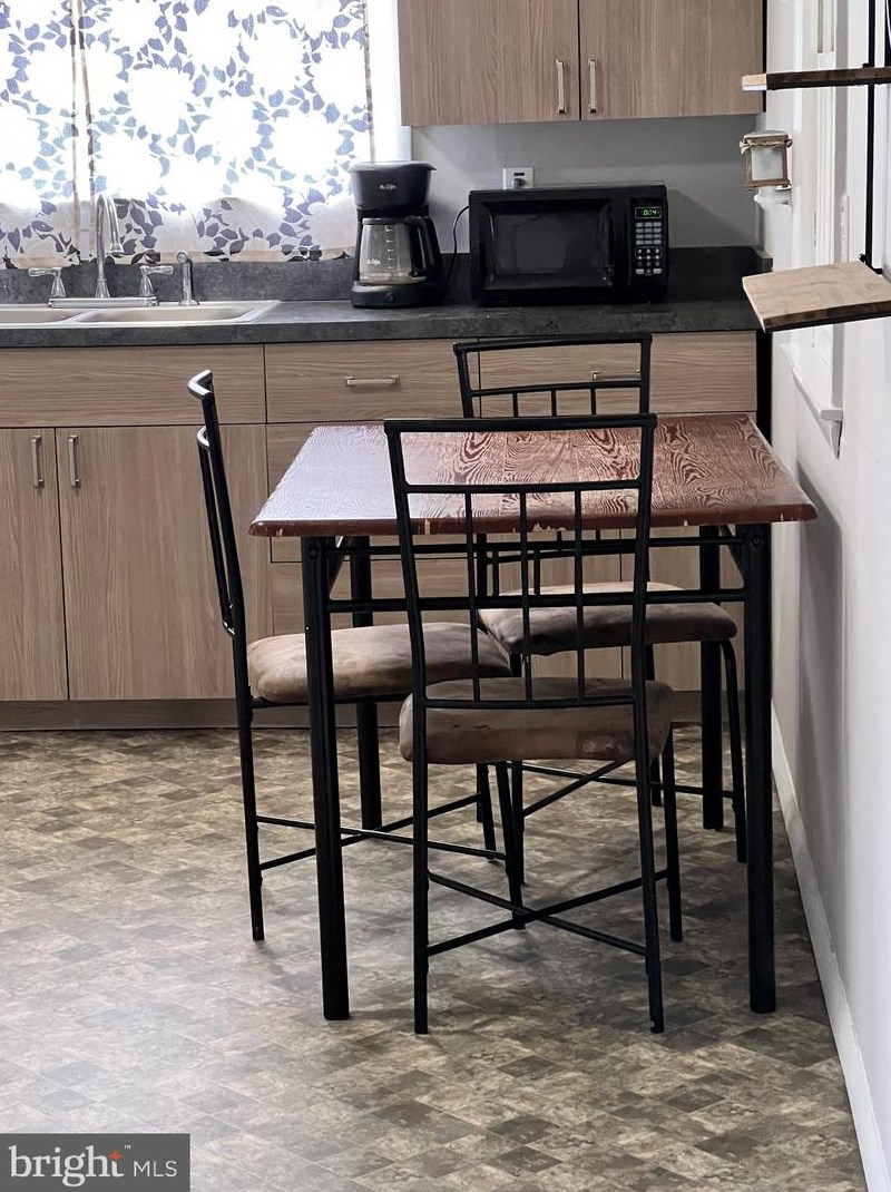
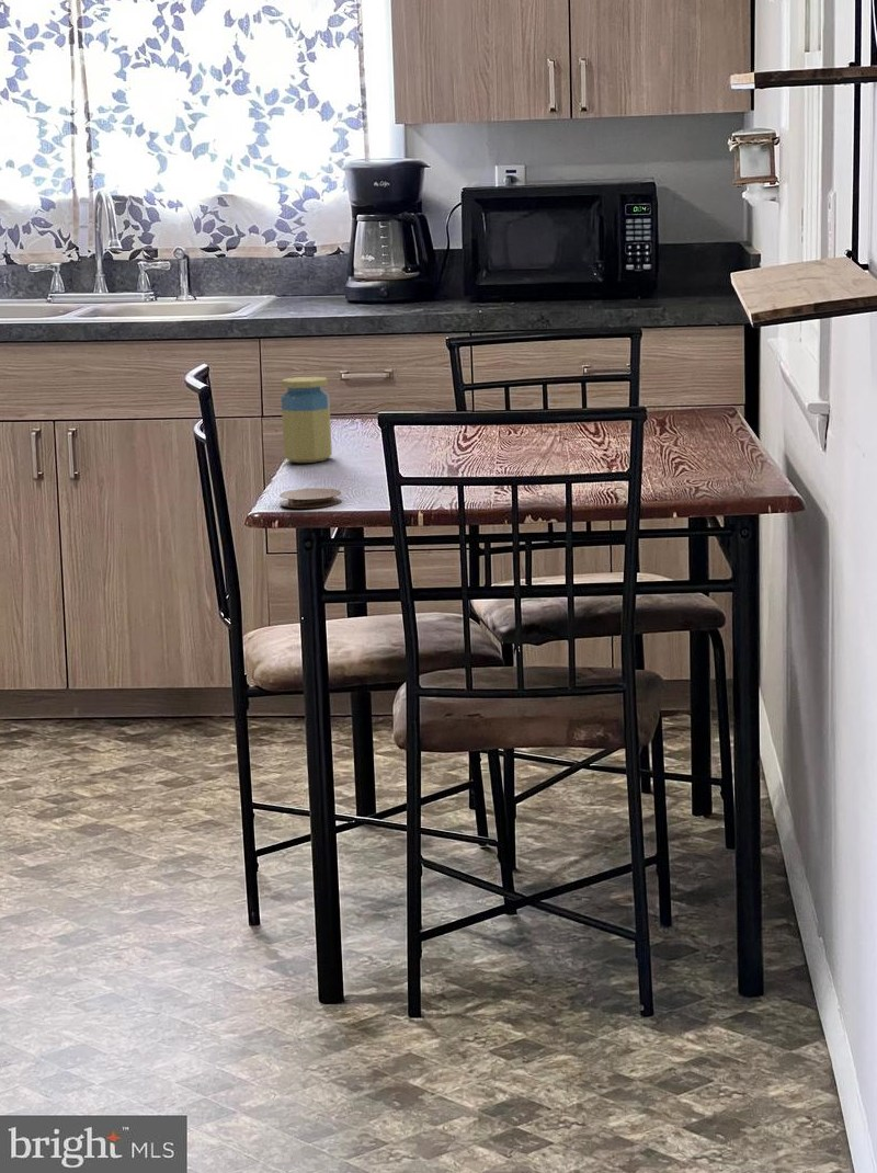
+ coaster (310, 498)
+ jar (306, 419)
